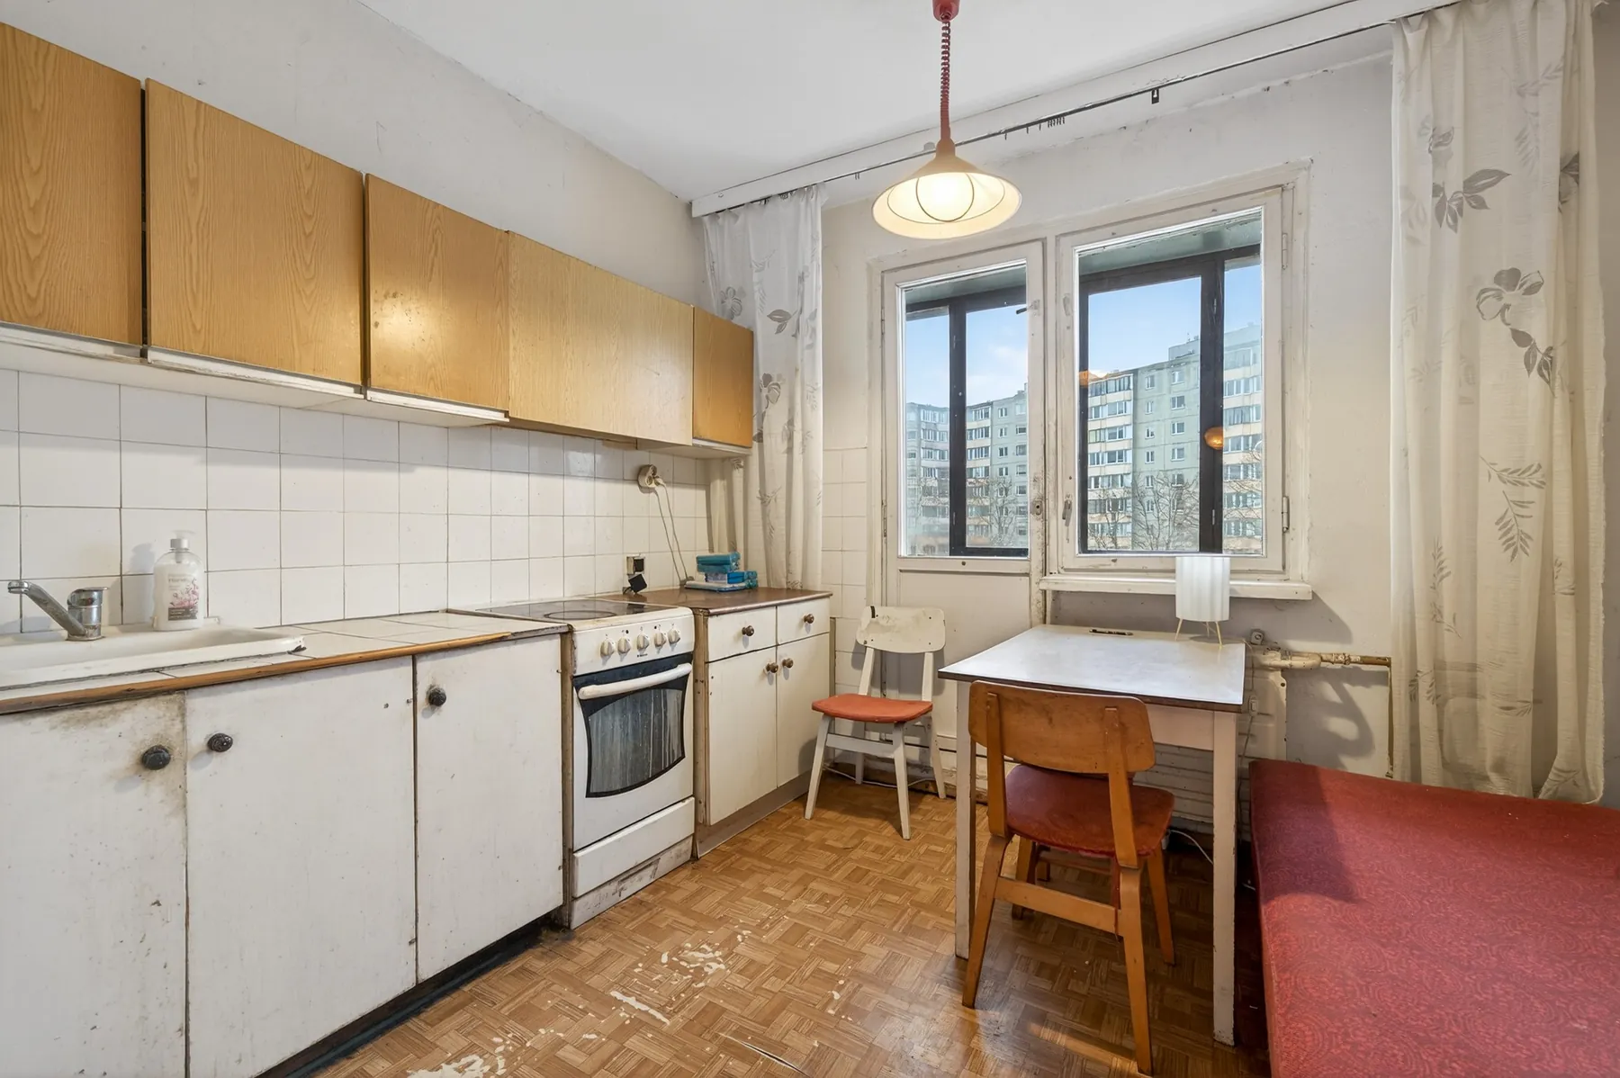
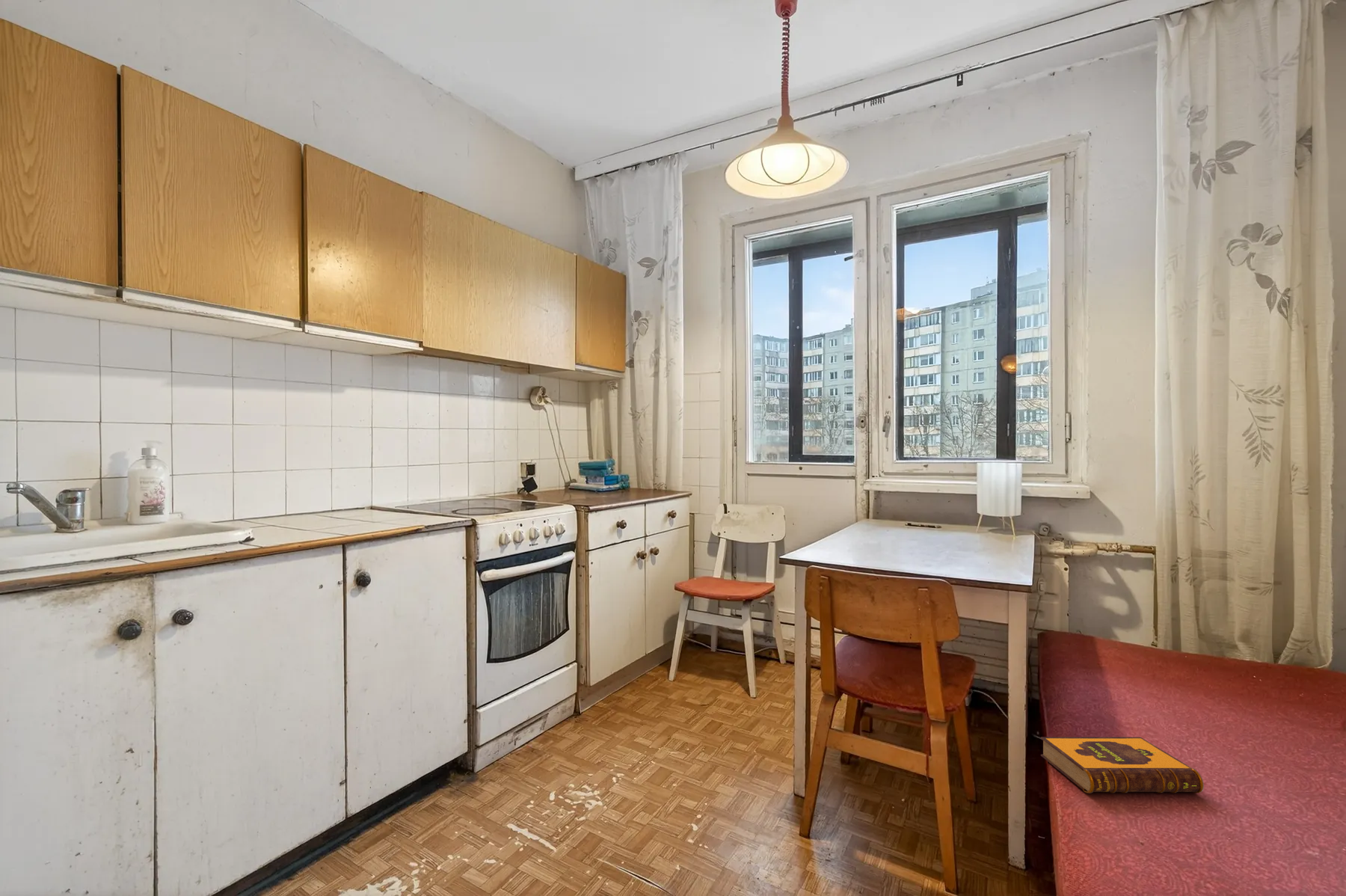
+ hardback book (1117, 764)
